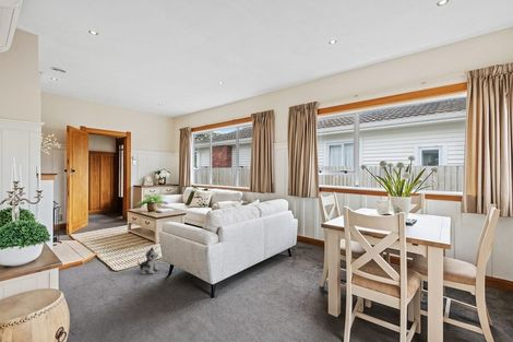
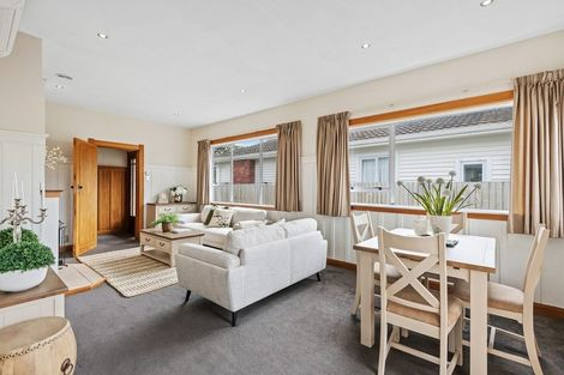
- plush toy (147, 259)
